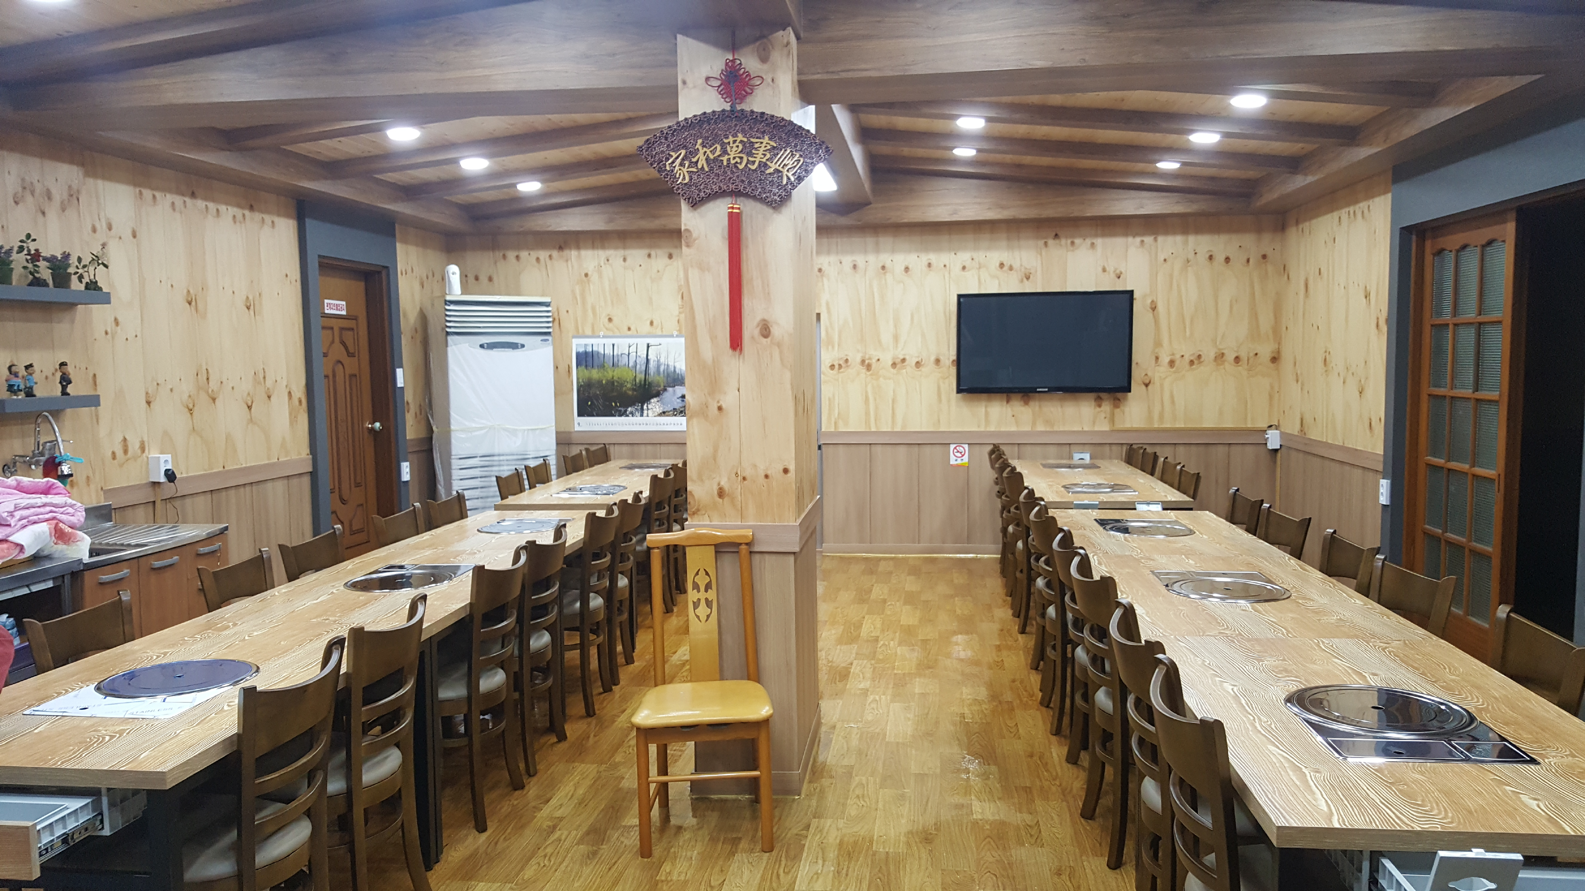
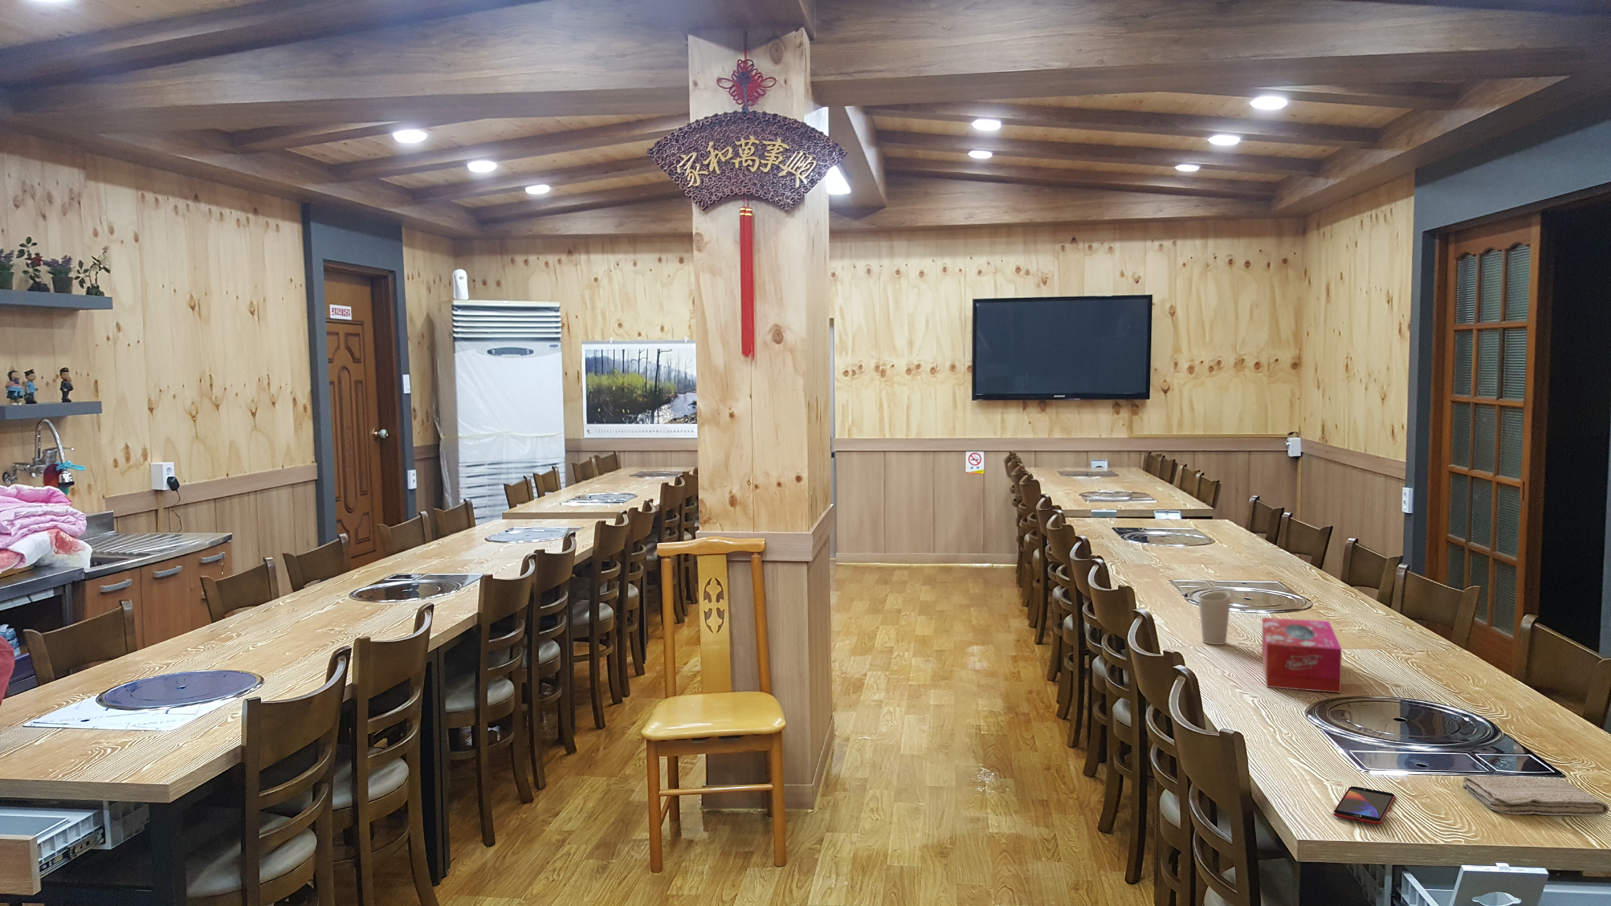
+ washcloth (1531, 794)
+ tissue box (1299, 653)
+ cup (1214, 617)
+ smartphone (1364, 804)
